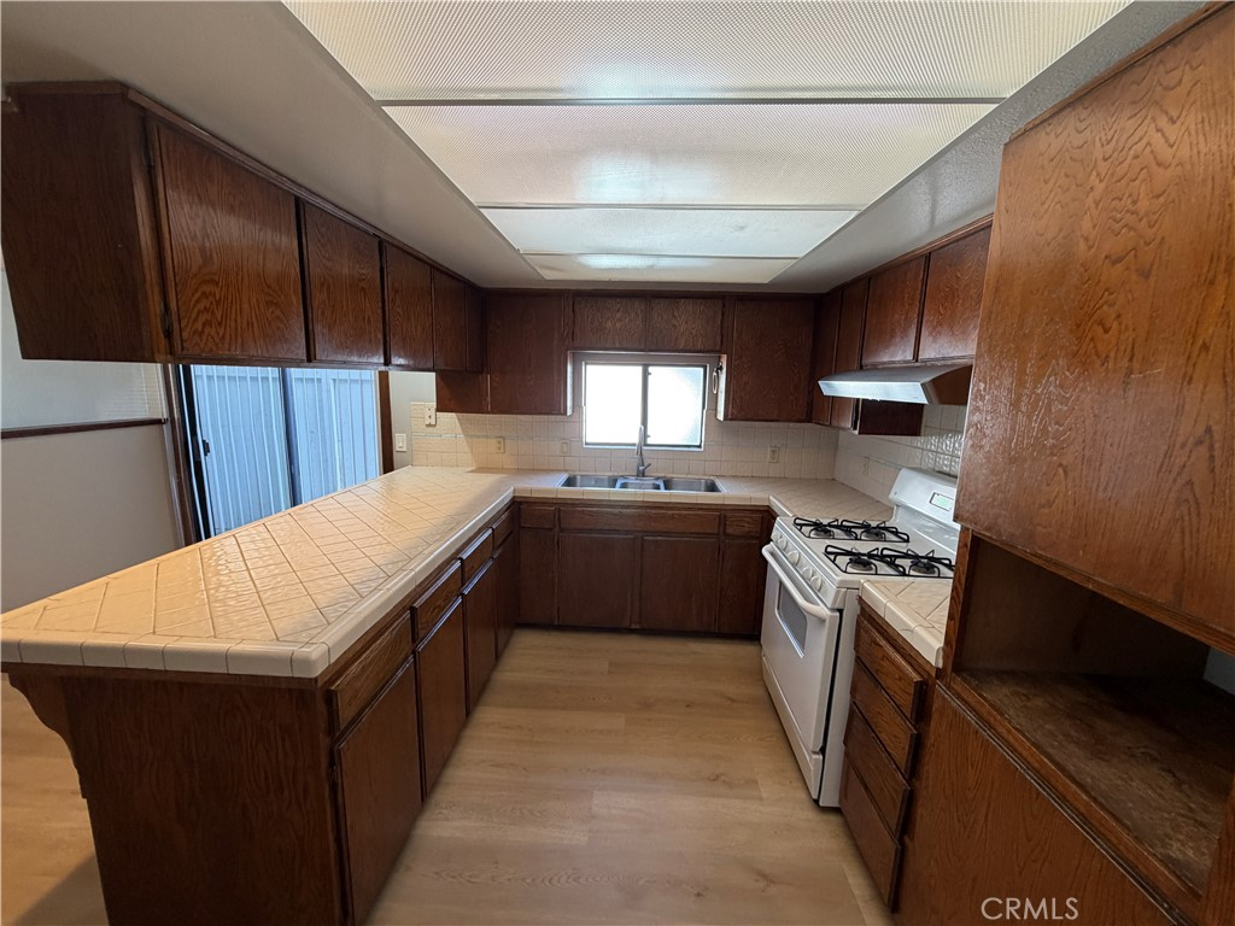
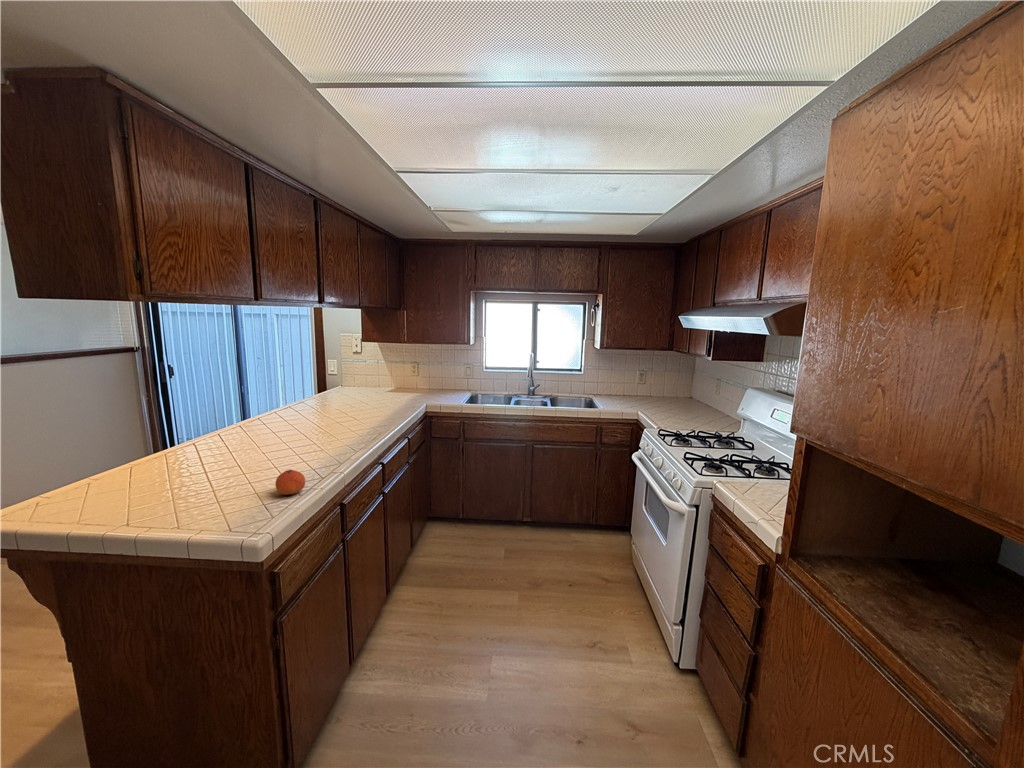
+ fruit (290, 481)
